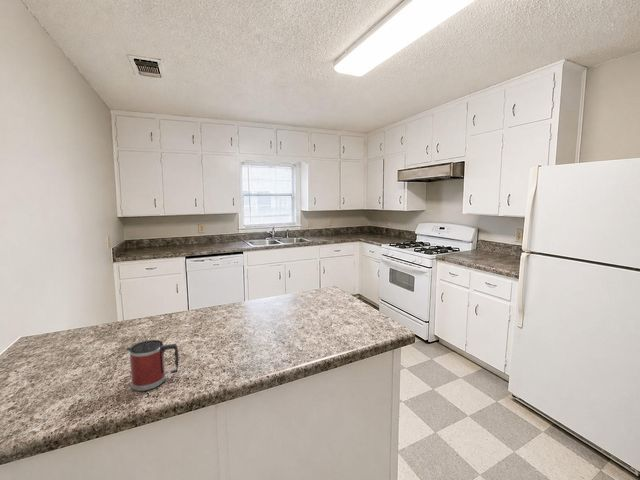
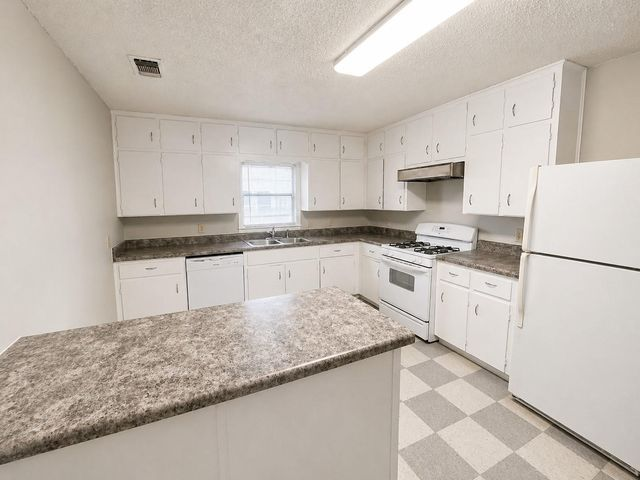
- mug (153, 363)
